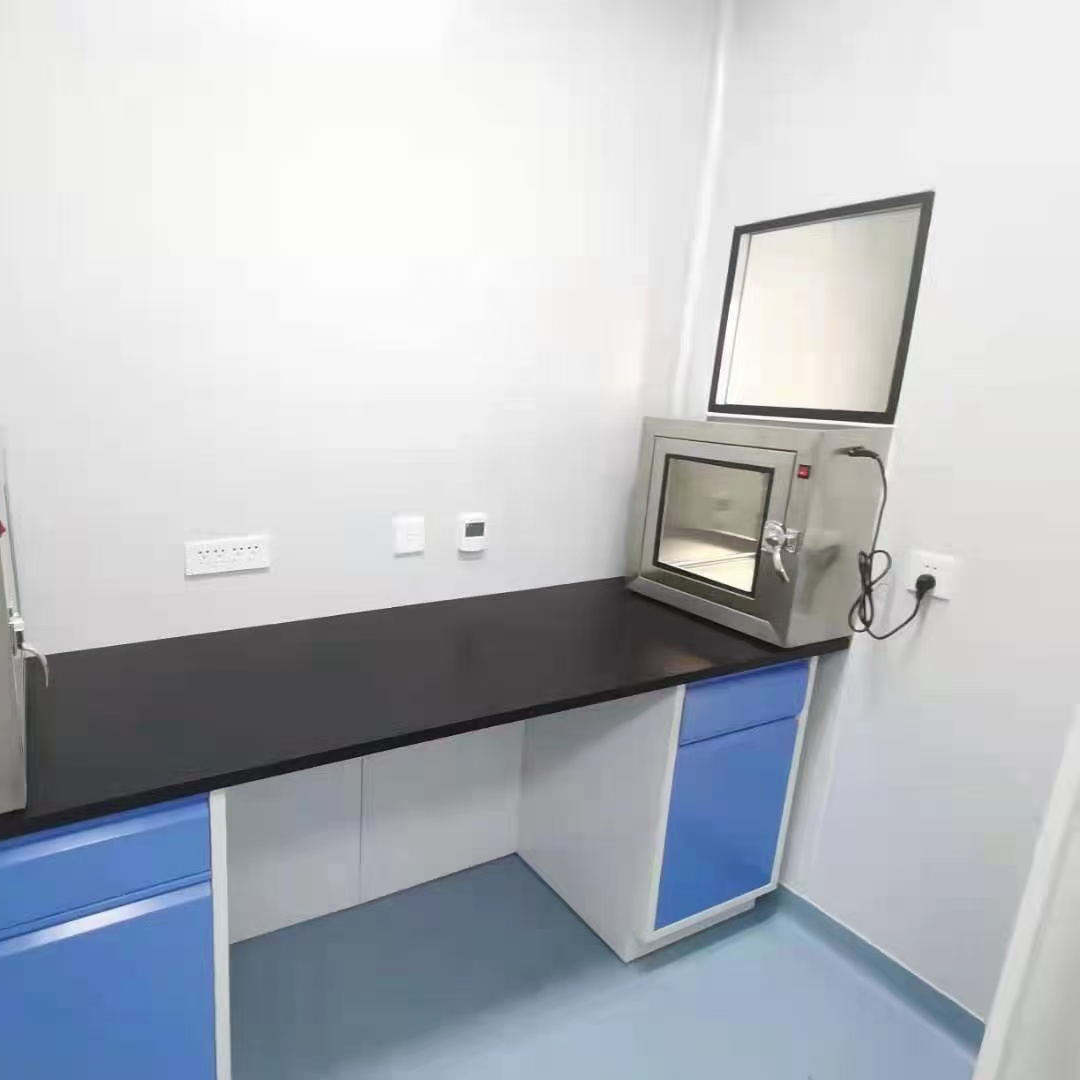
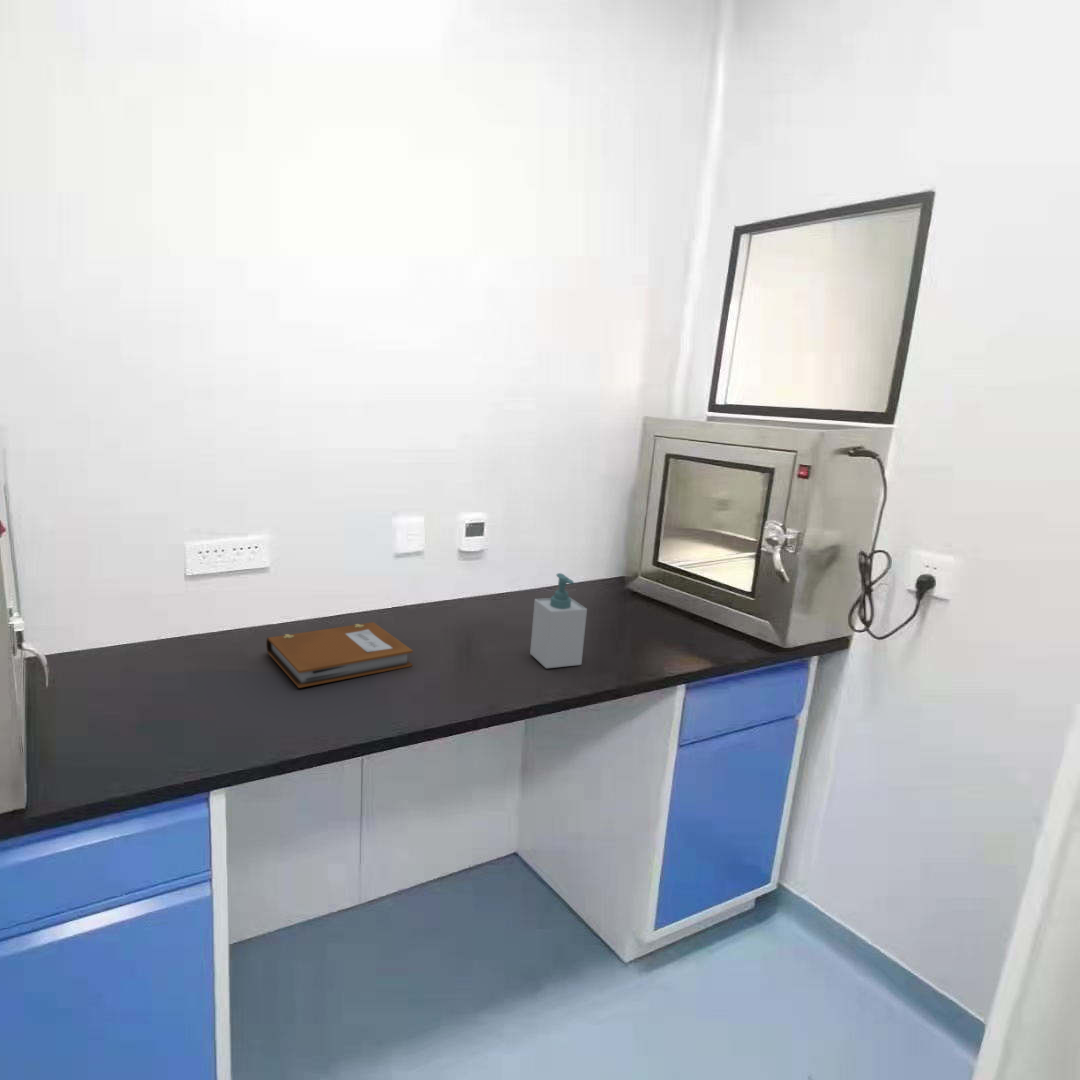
+ notebook (341, 650)
+ soap bottle (559, 618)
